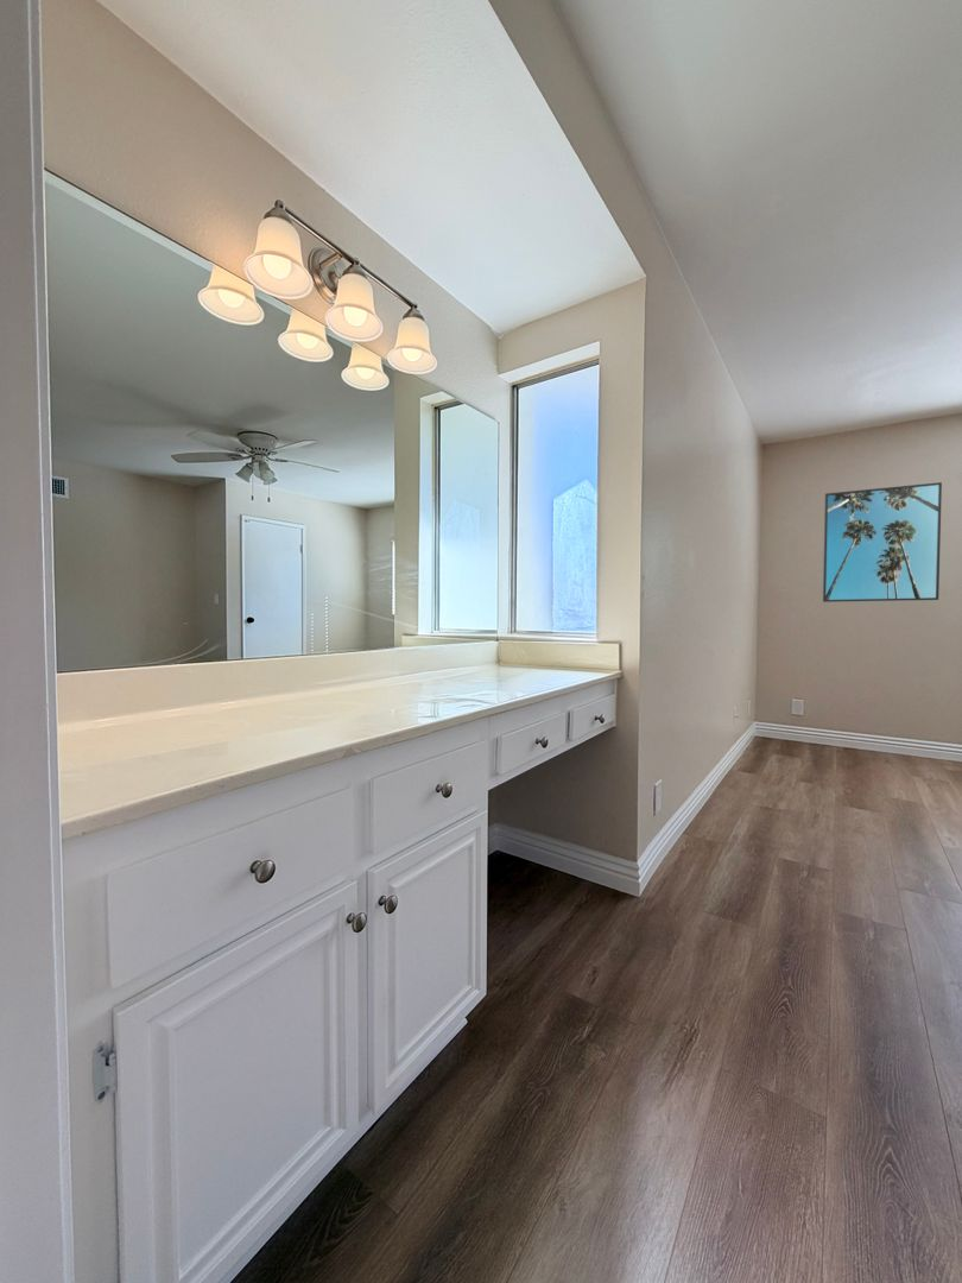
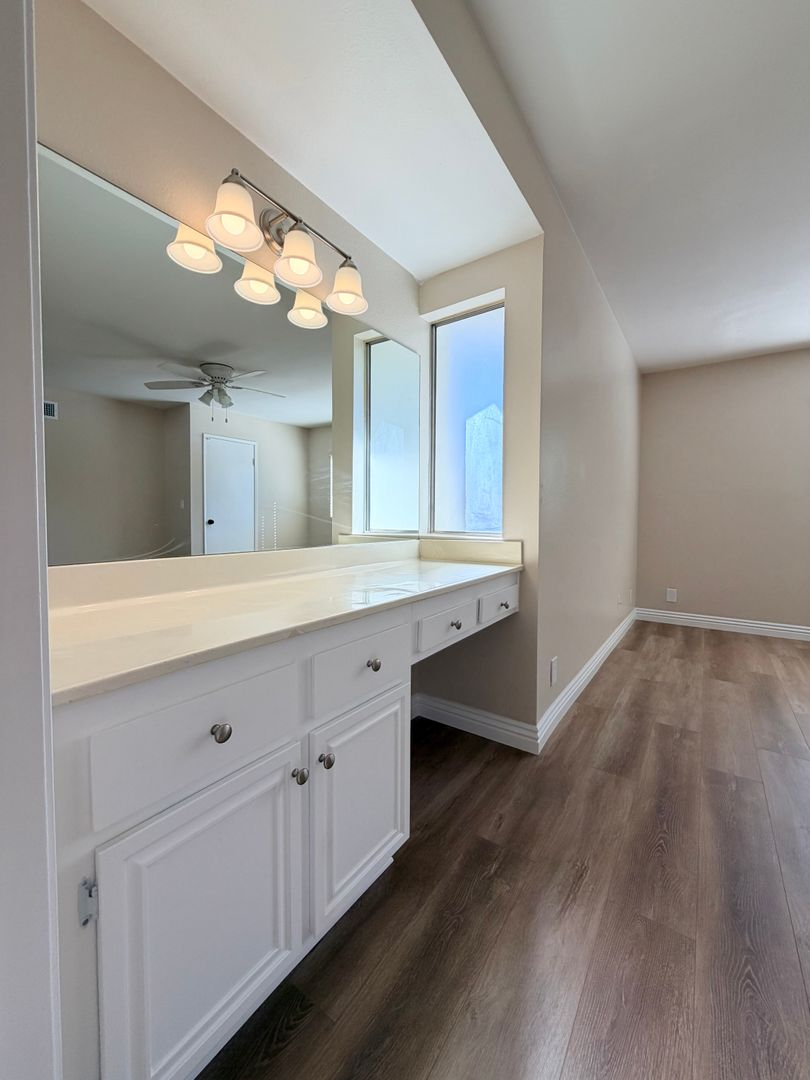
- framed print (879, 544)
